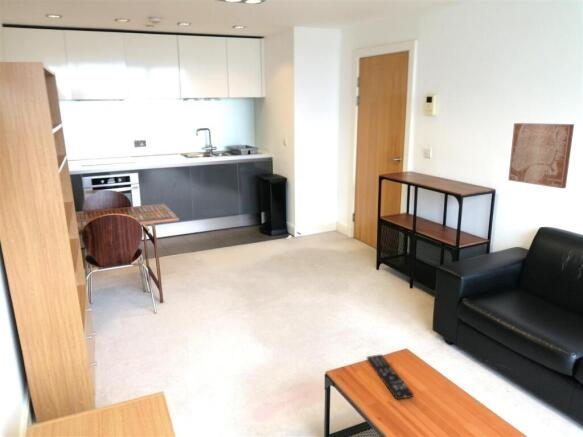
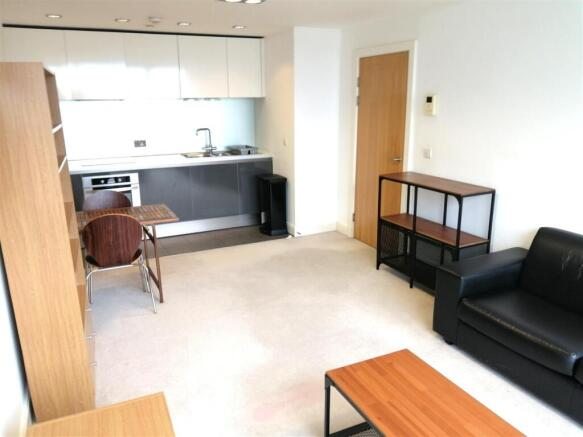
- wall art (538, 154)
- remote control (388, 375)
